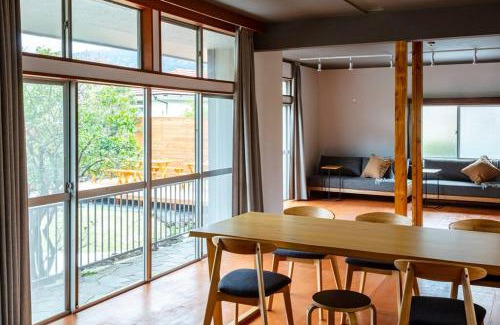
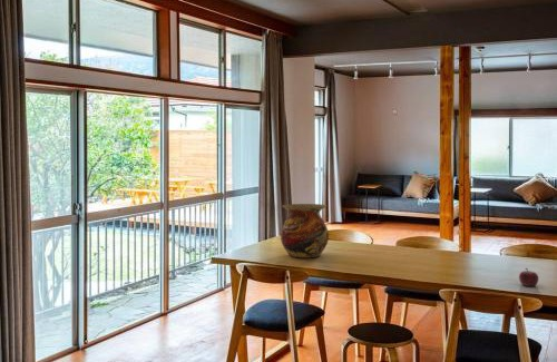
+ fruit (528, 276)
+ vase (304, 229)
